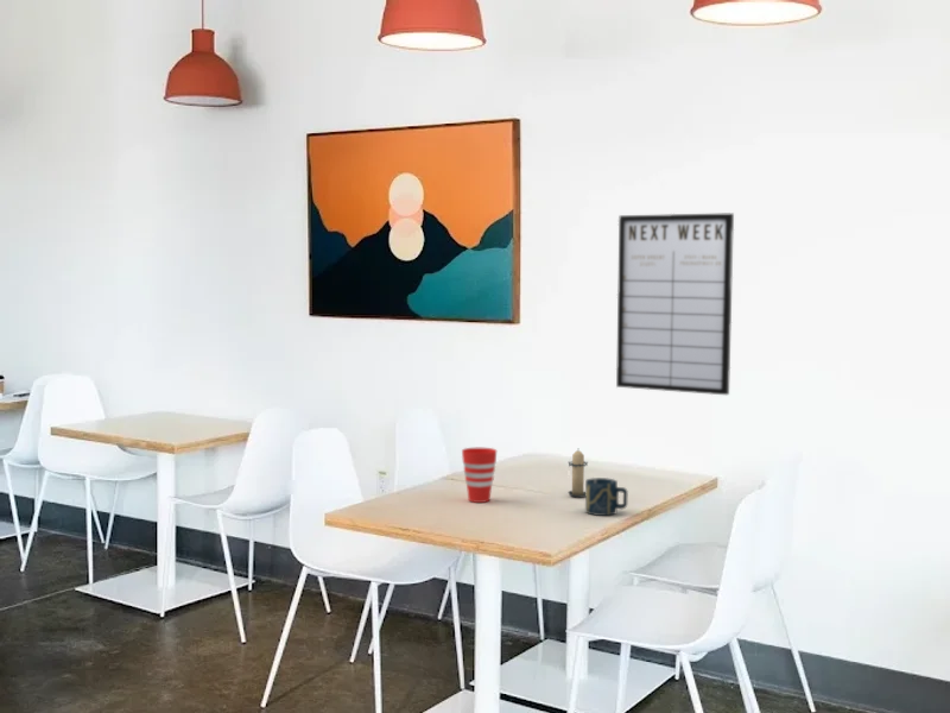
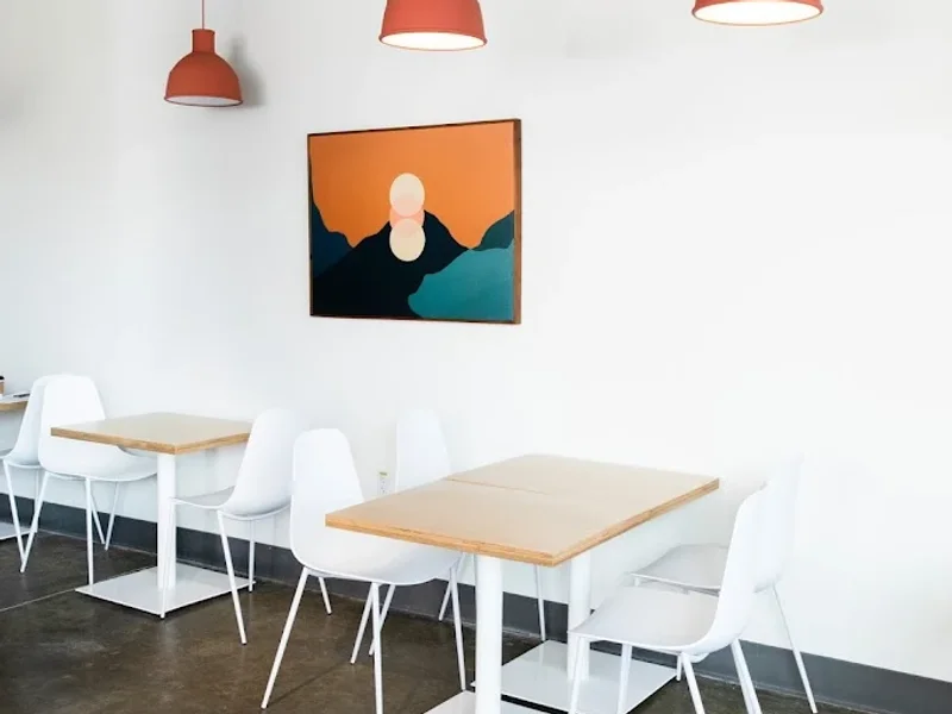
- cup (479, 474)
- writing board (672, 303)
- cup (606, 497)
- candle (577, 472)
